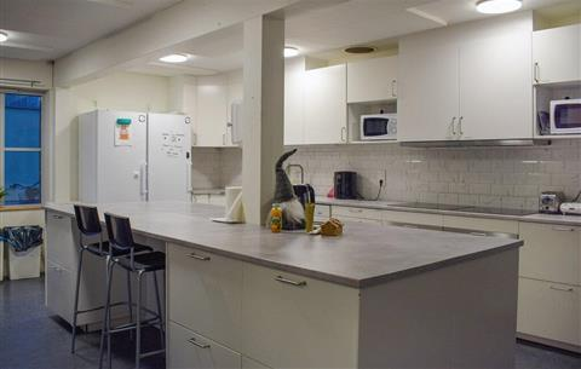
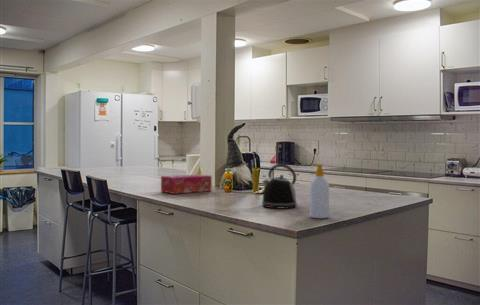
+ soap bottle (318, 190)
+ kettle (279, 184)
+ tissue box (186, 183)
